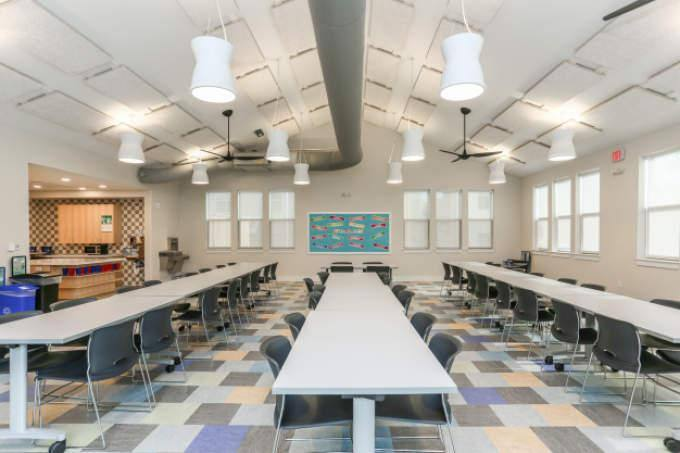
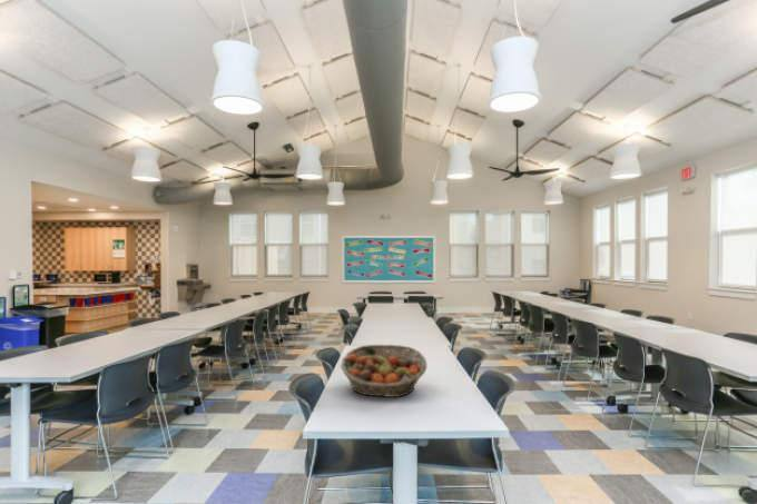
+ fruit basket (383, 369)
